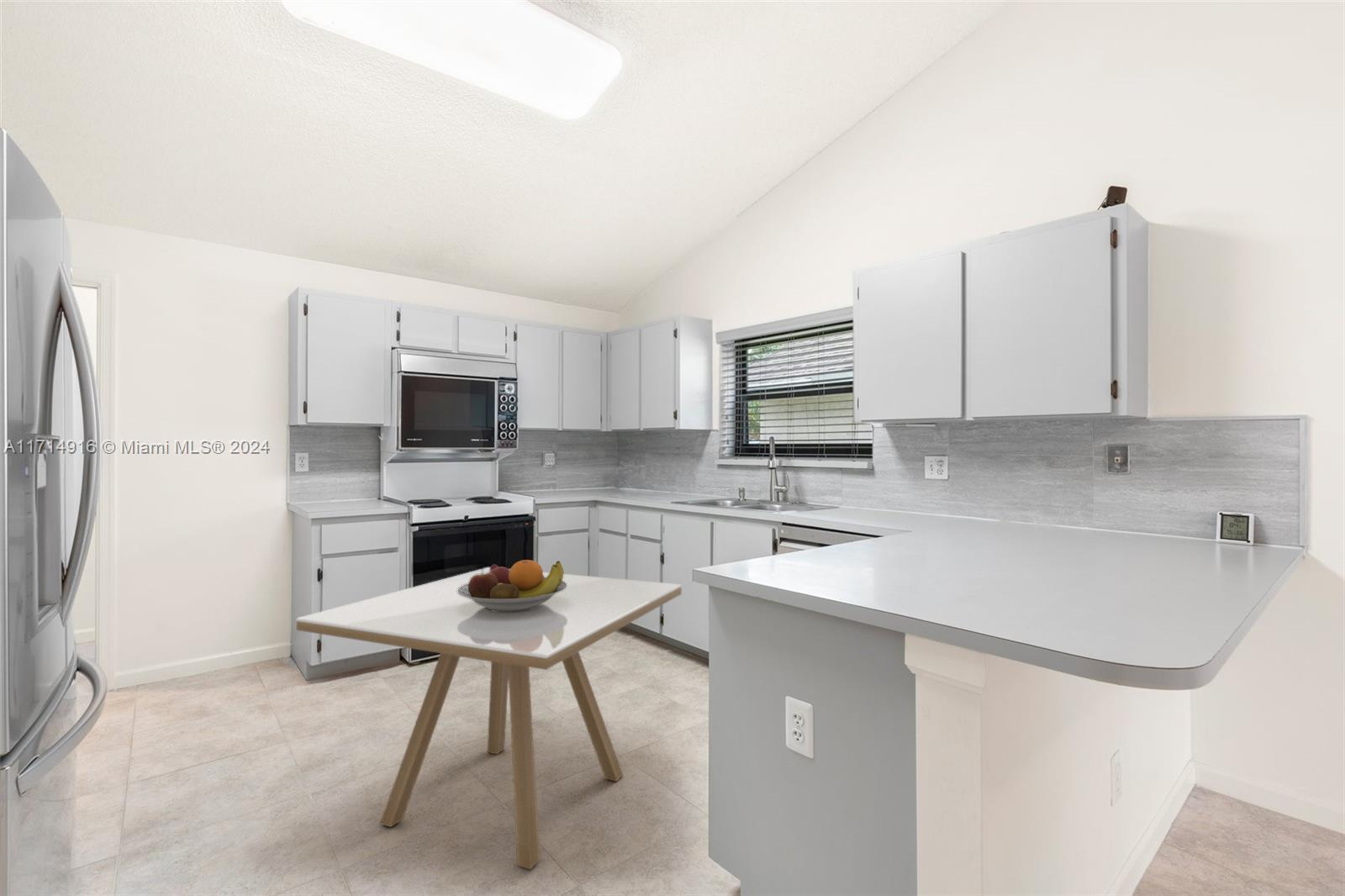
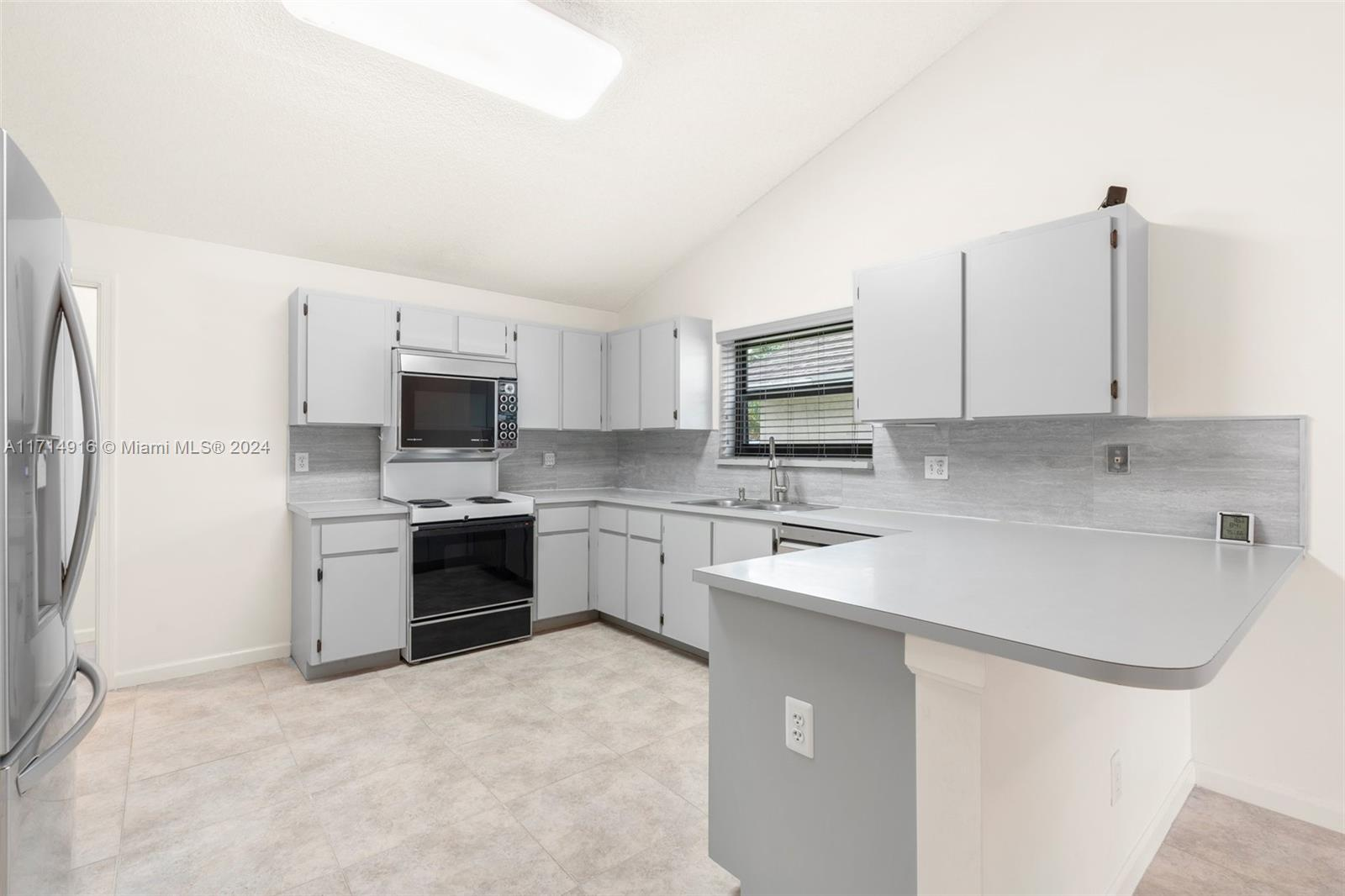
- dining table (509, 698)
- fruit bowl (513, 582)
